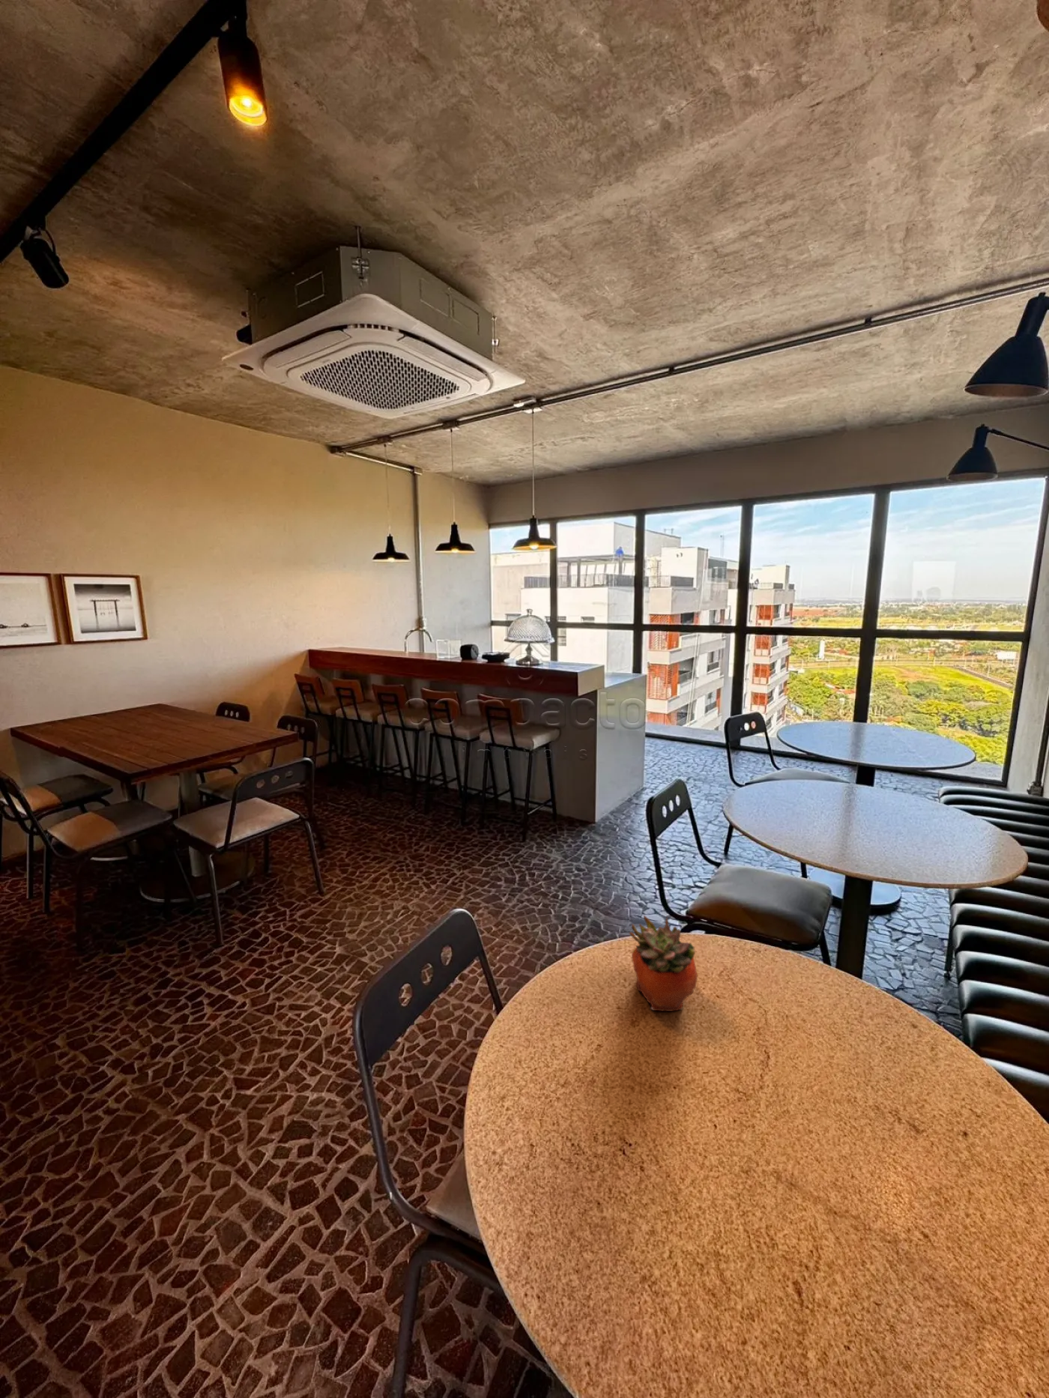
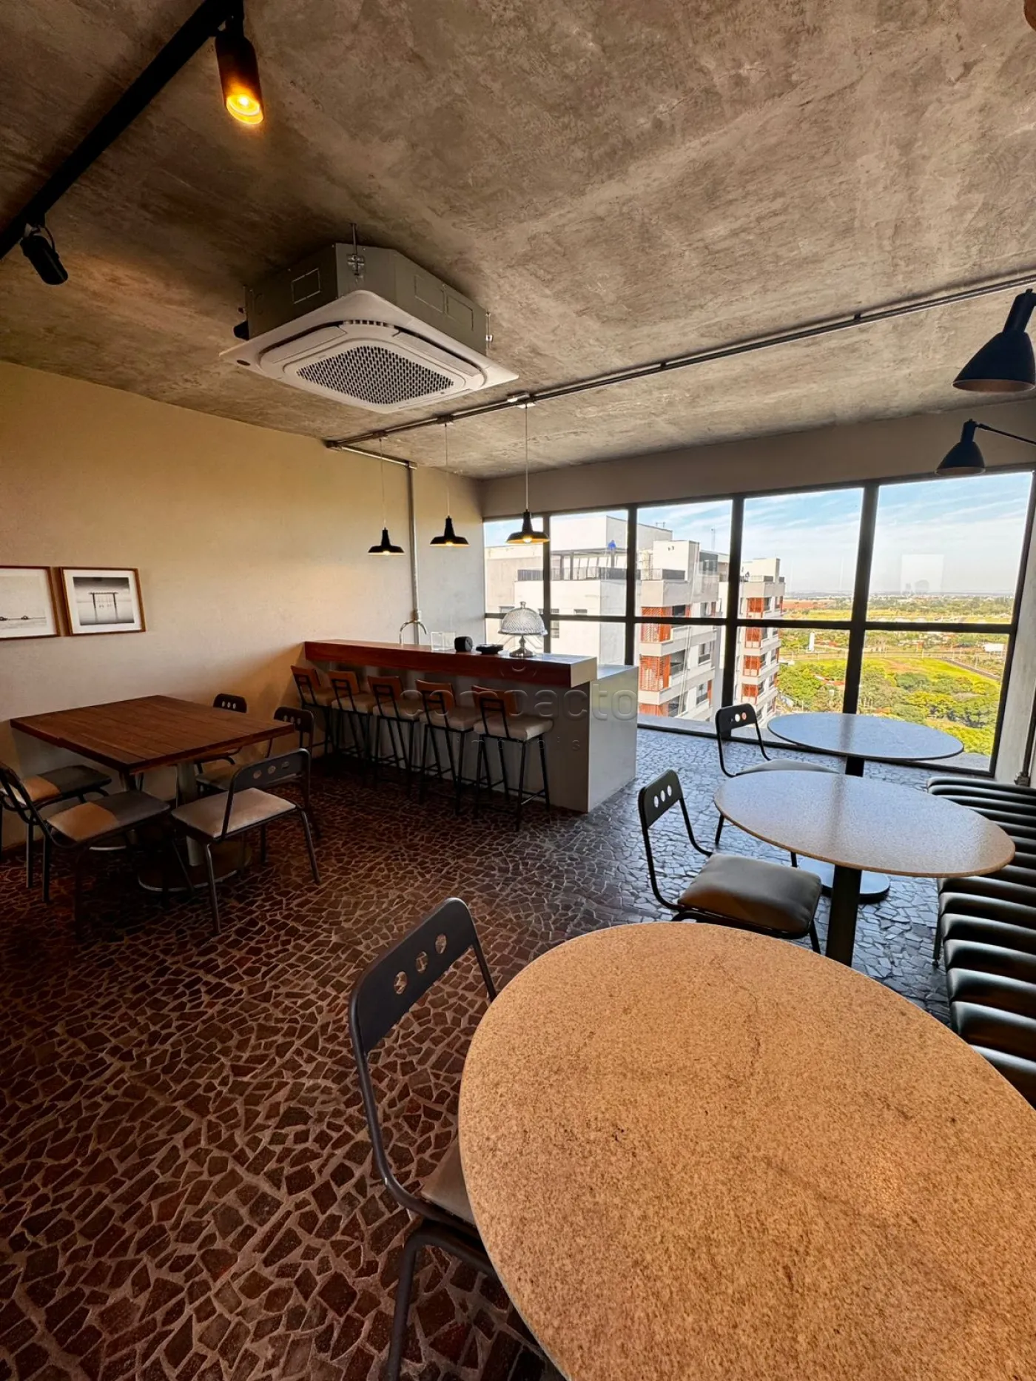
- succulent planter (659, 956)
